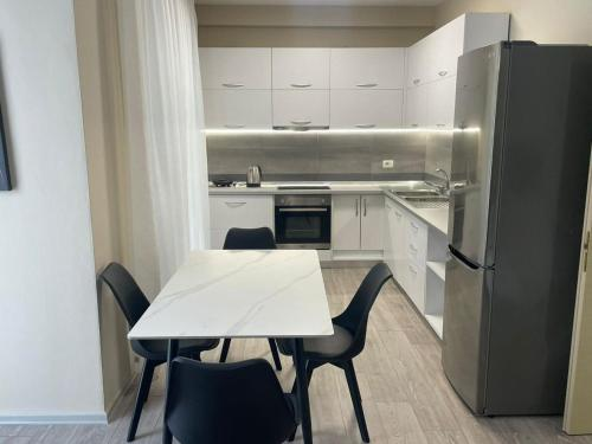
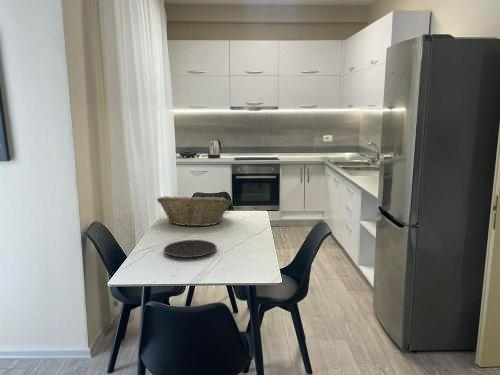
+ fruit basket (194, 206)
+ plate (190, 249)
